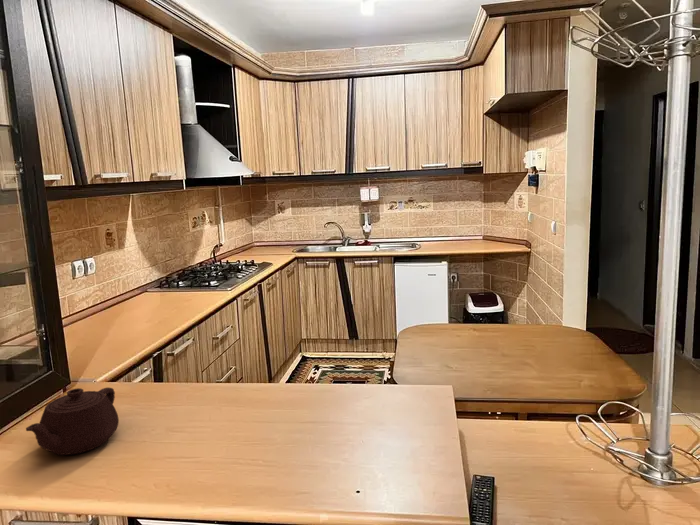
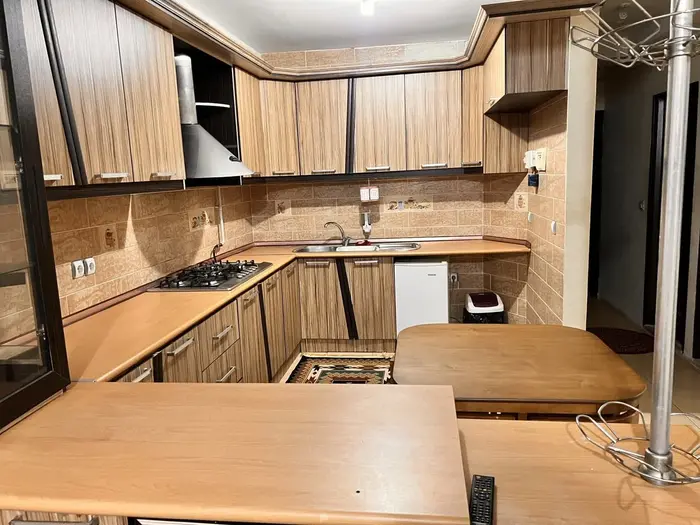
- teapot (75, 418)
